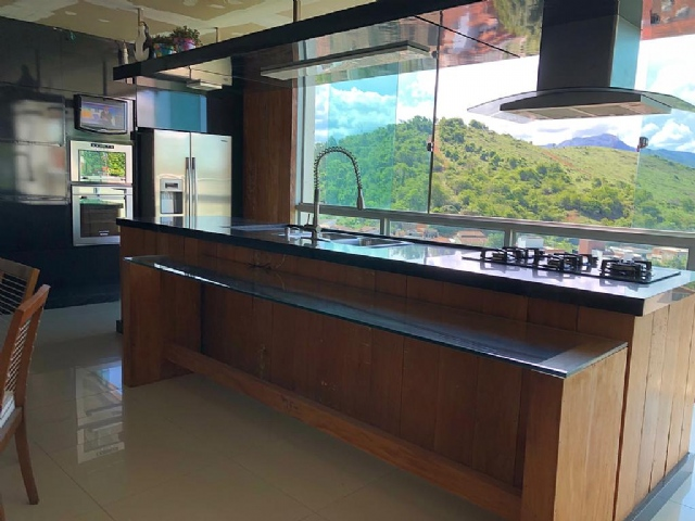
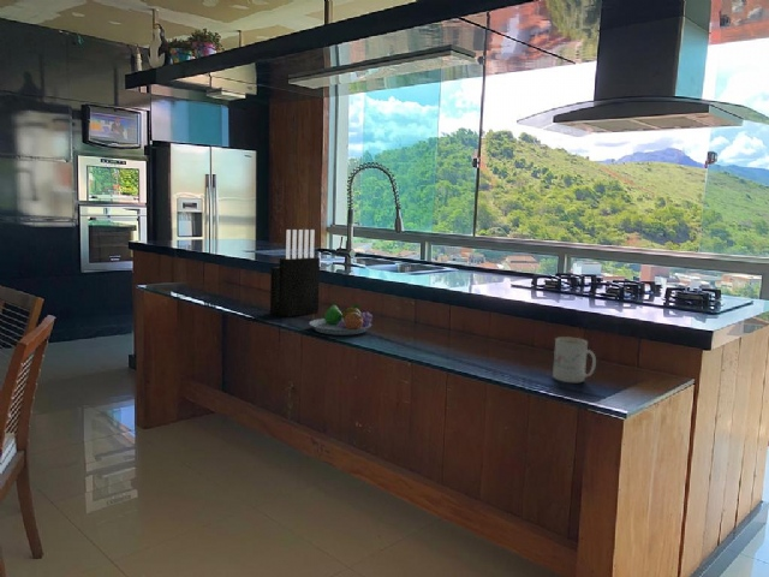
+ mug (574, 361)
+ knife block (293, 270)
+ fruit bowl (340, 316)
